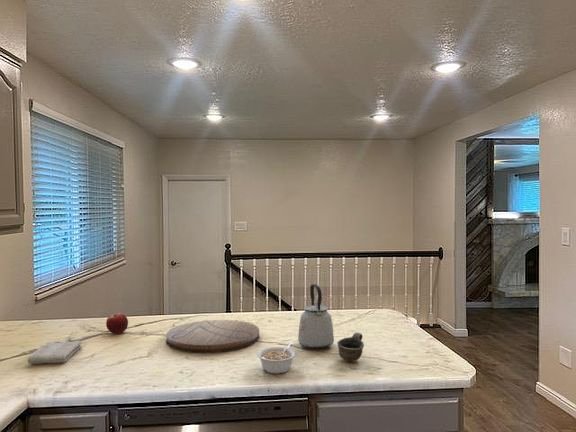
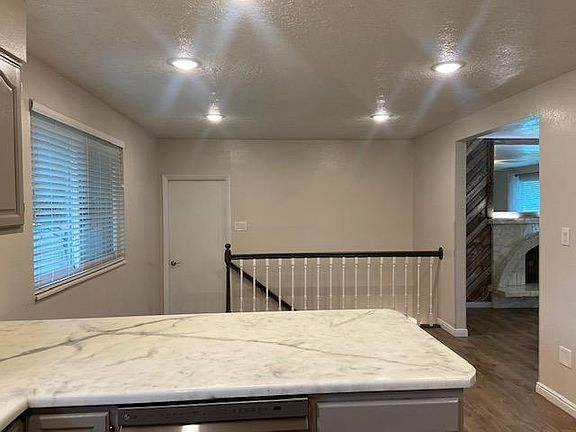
- cutting board (213, 334)
- legume (276, 358)
- cup (352, 347)
- fruit (117, 322)
- kettle (314, 313)
- washcloth (56, 351)
